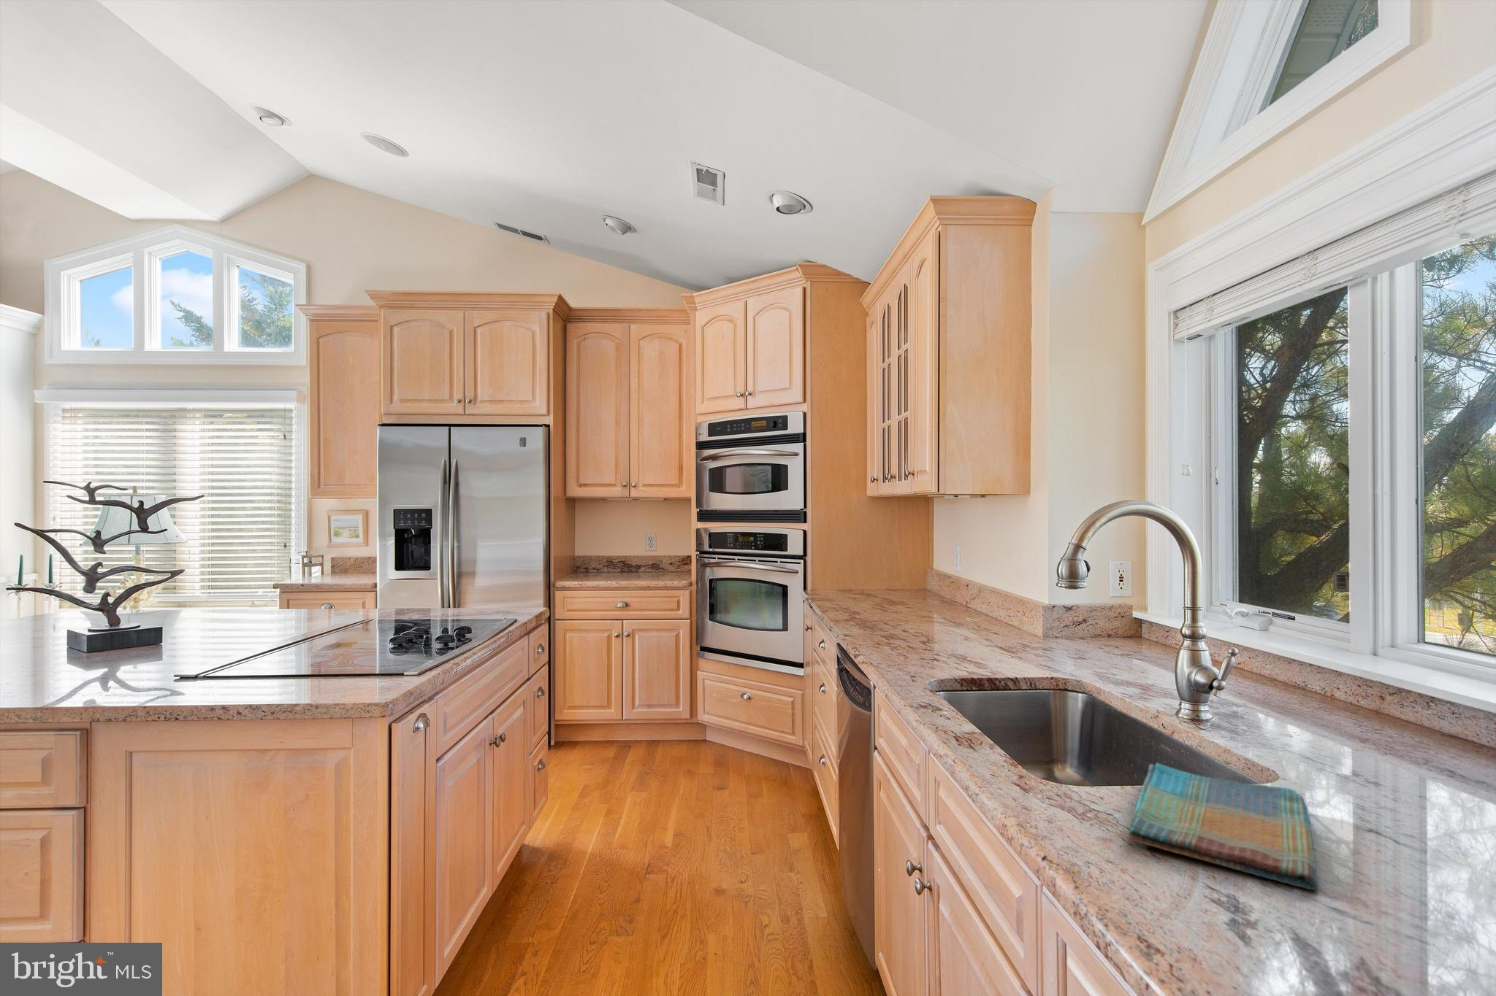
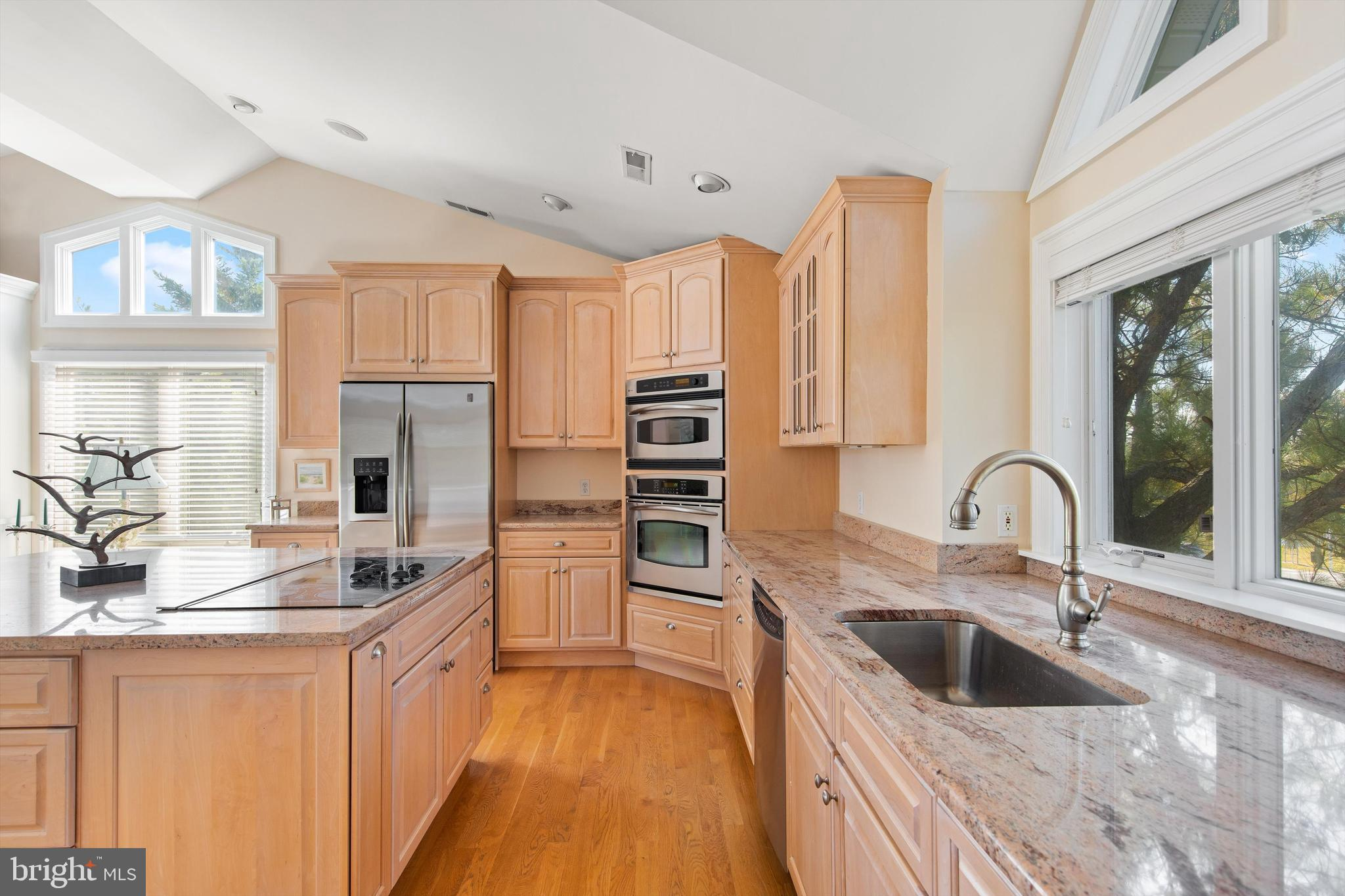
- dish towel (1220, 815)
